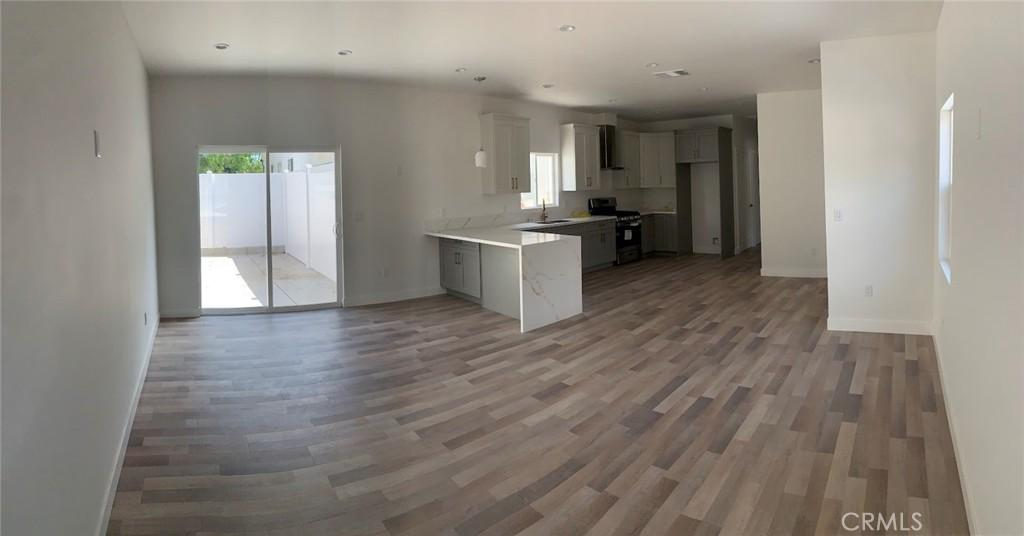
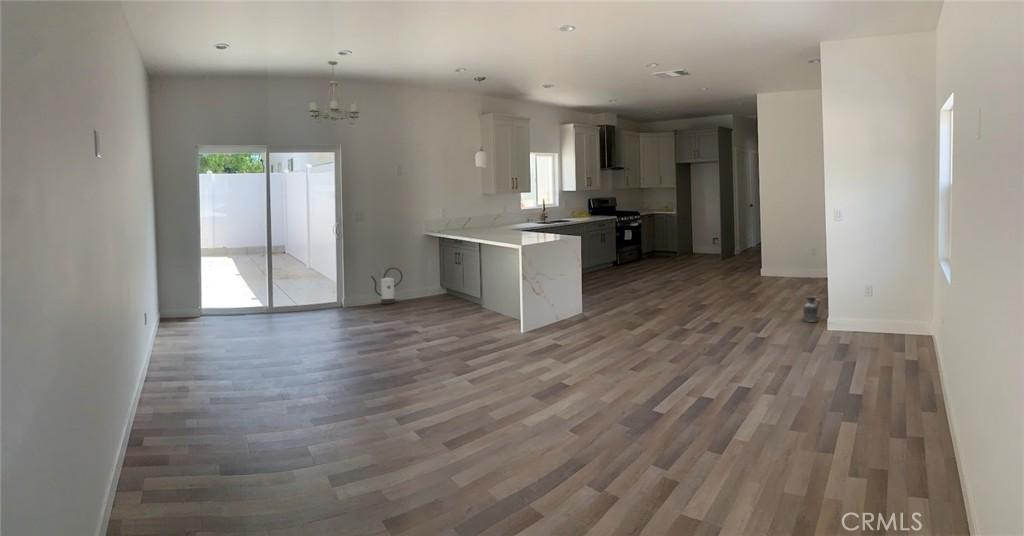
+ watering can (386, 285)
+ ceramic jug (811, 308)
+ chandelier (333, 93)
